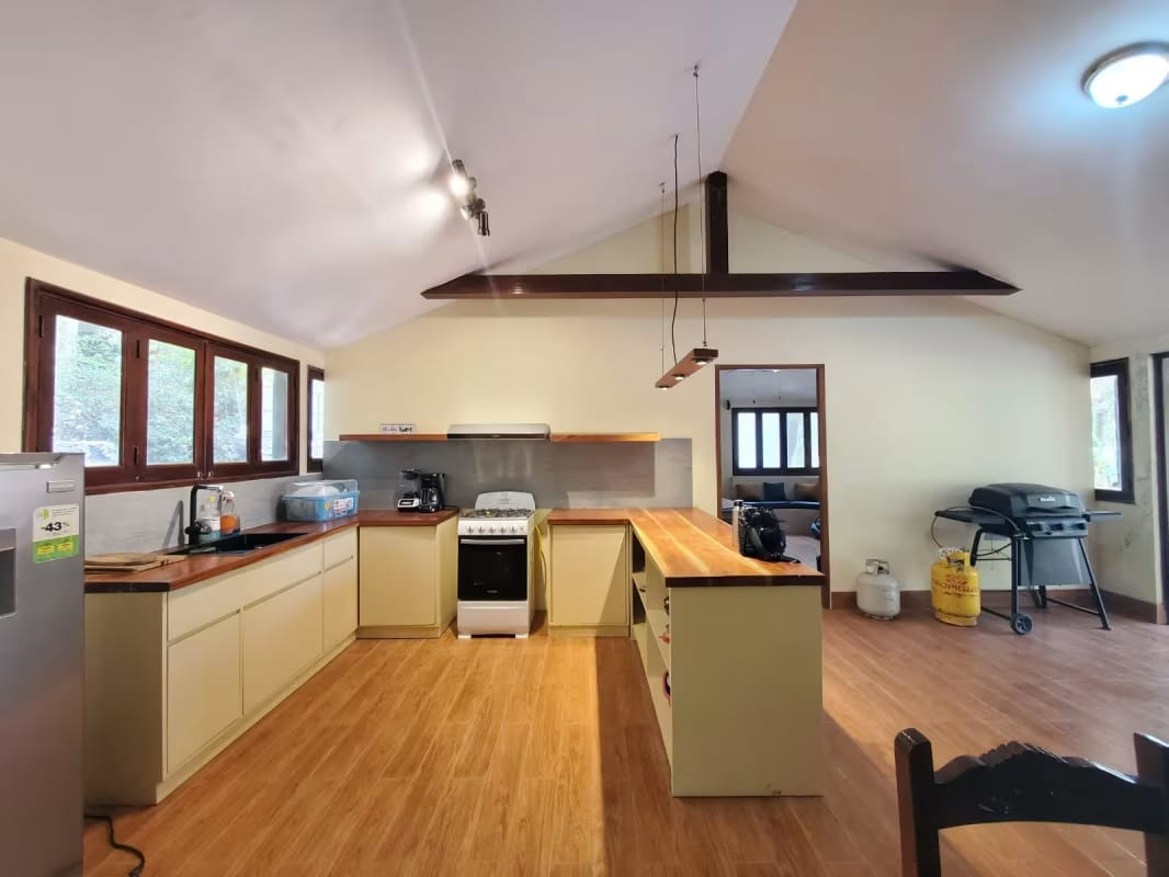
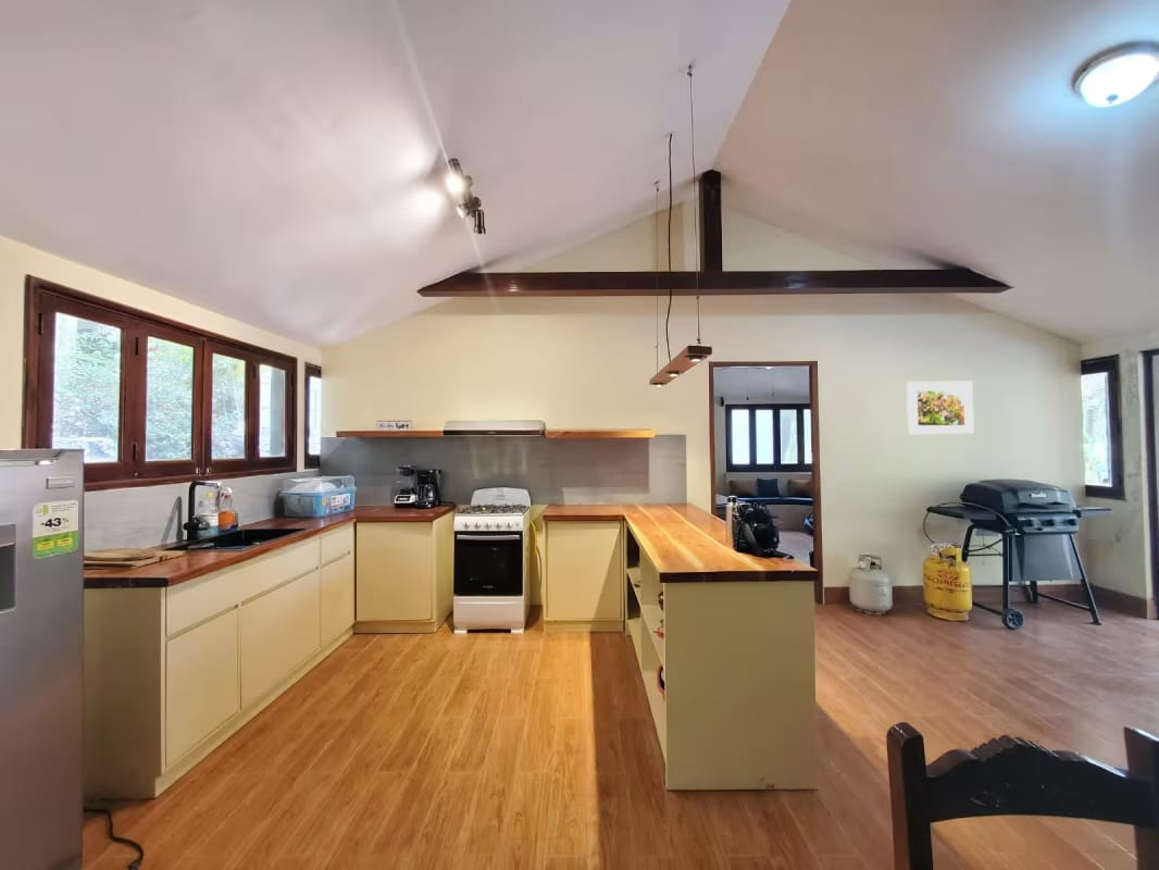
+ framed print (939, 408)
